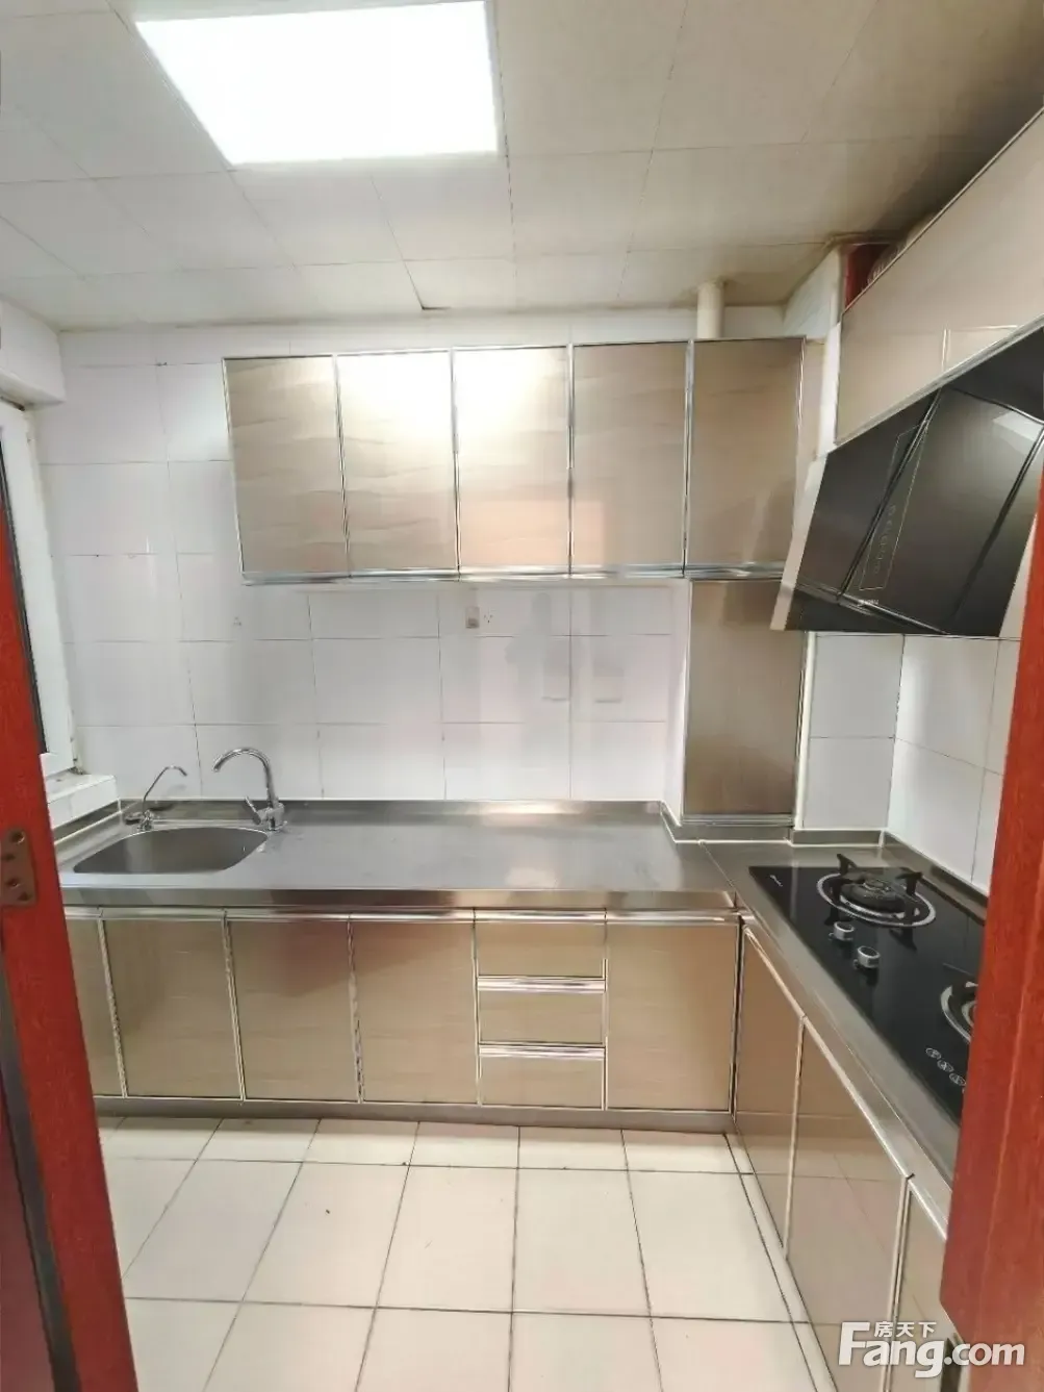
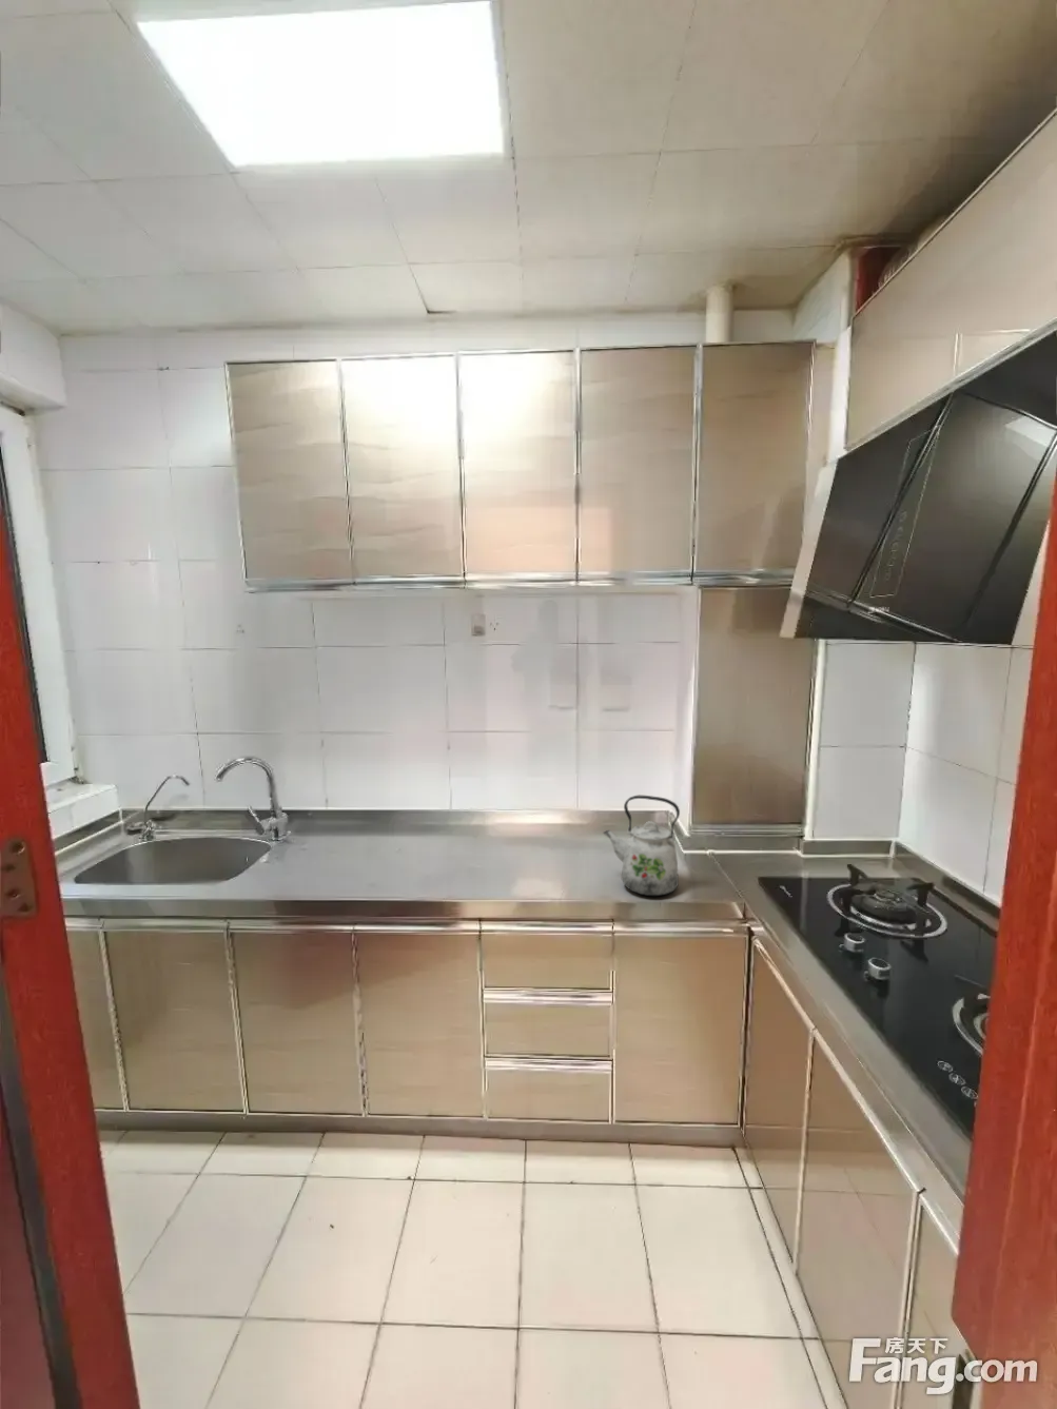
+ kettle (640, 841)
